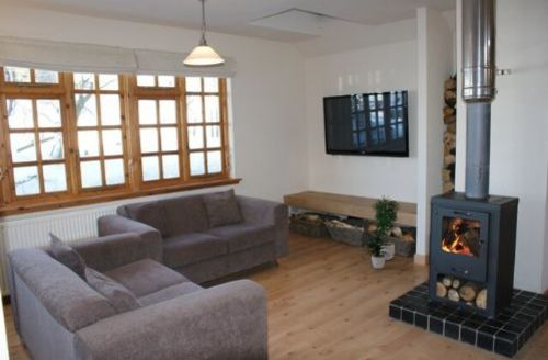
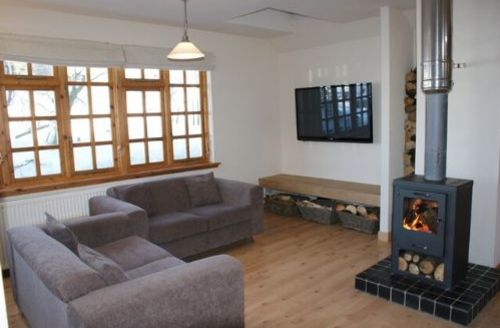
- potted plant (380, 229)
